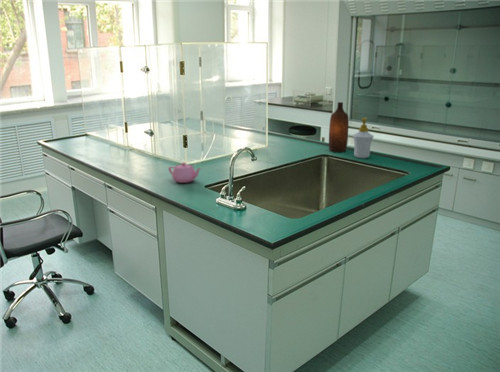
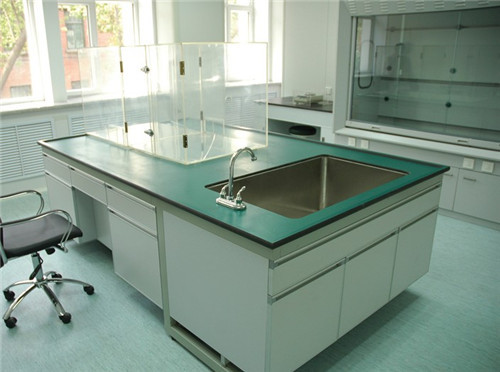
- bottle (338, 126)
- soap bottle (363, 137)
- teapot (185, 171)
